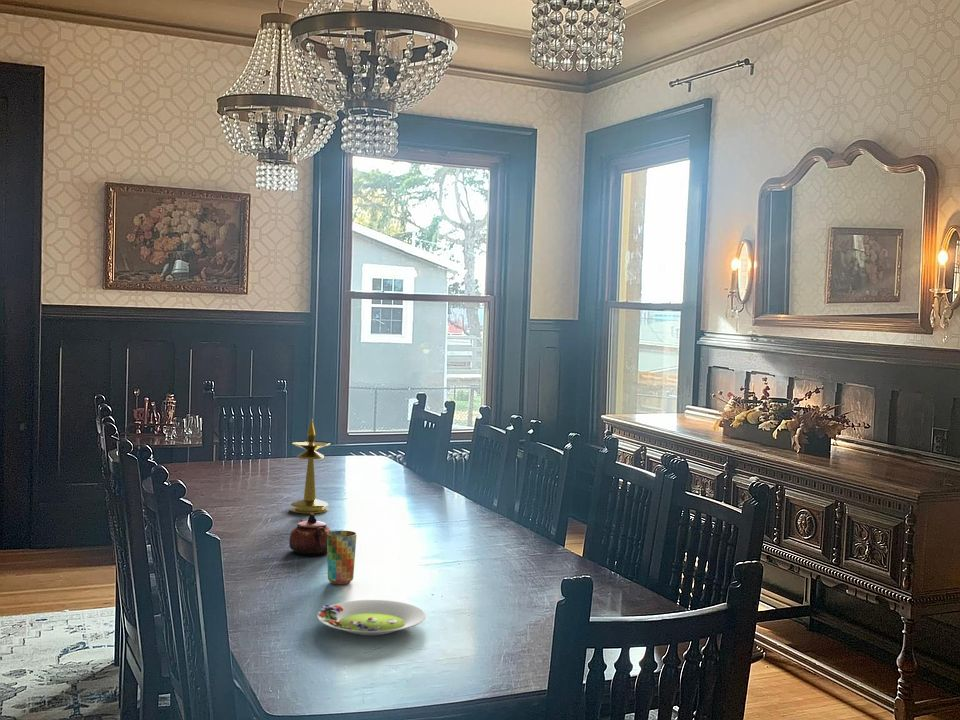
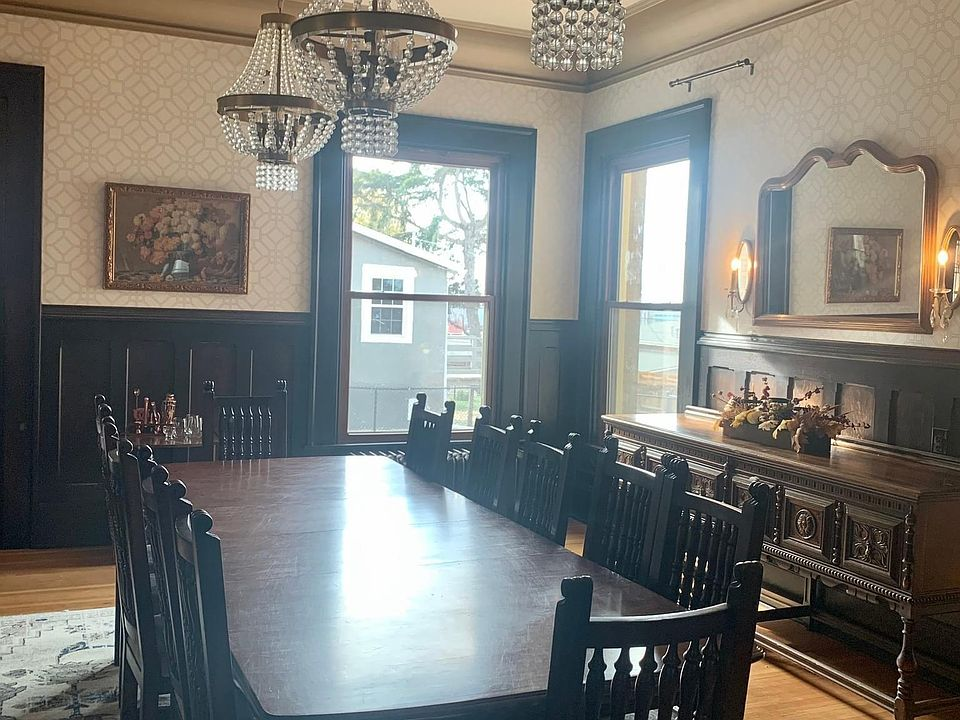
- candlestick (310, 464)
- teapot (311, 532)
- salad plate (371, 618)
- cup (341, 557)
